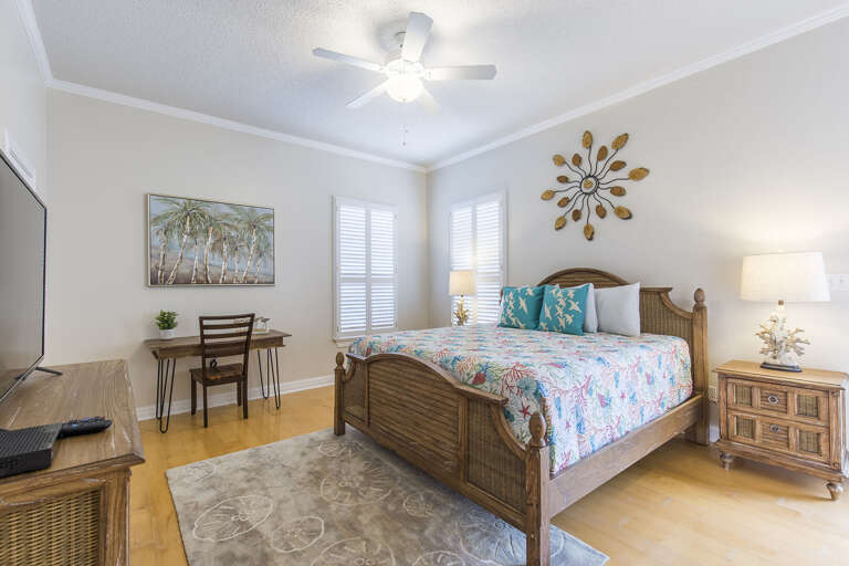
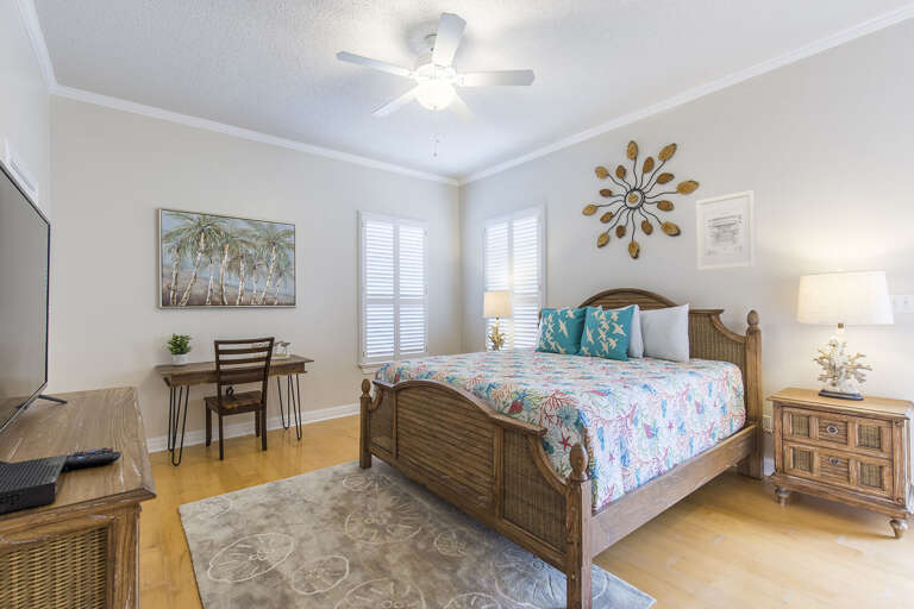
+ wall art (724, 232)
